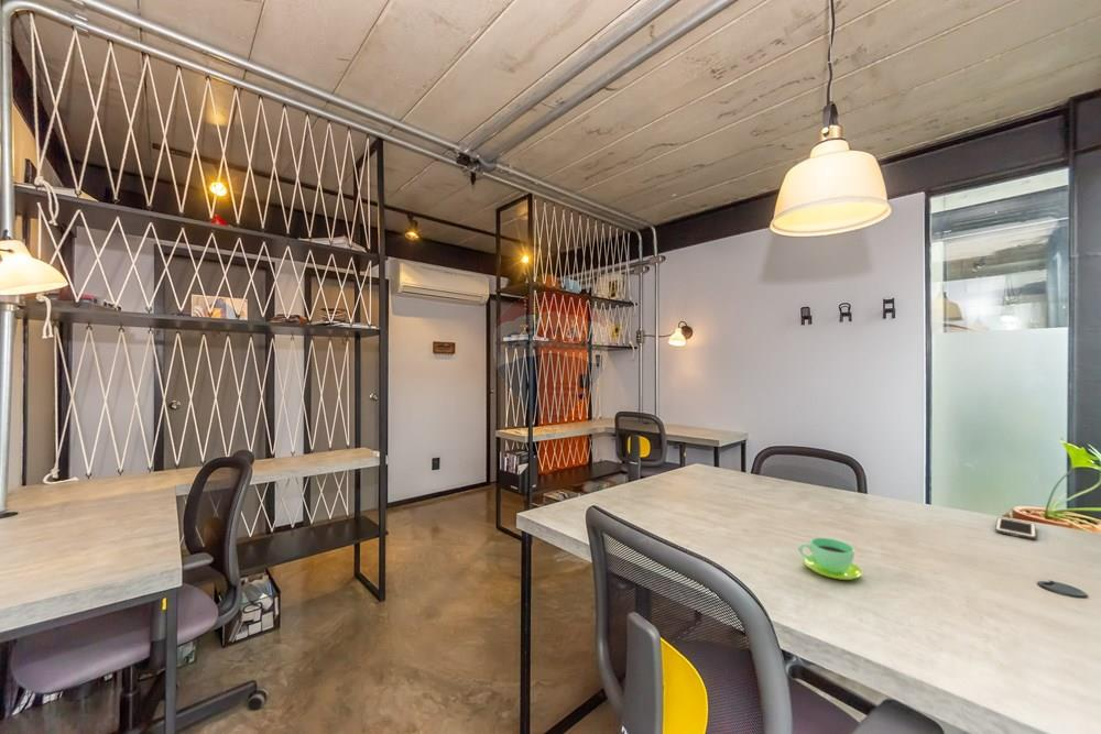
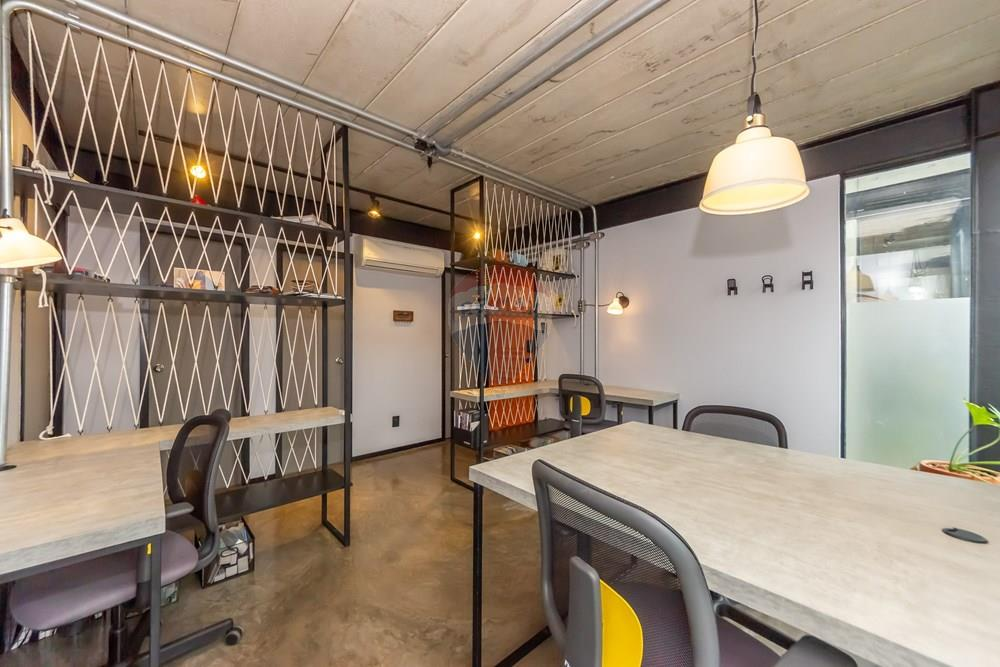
- cup (830, 557)
- cell phone (1015, 527)
